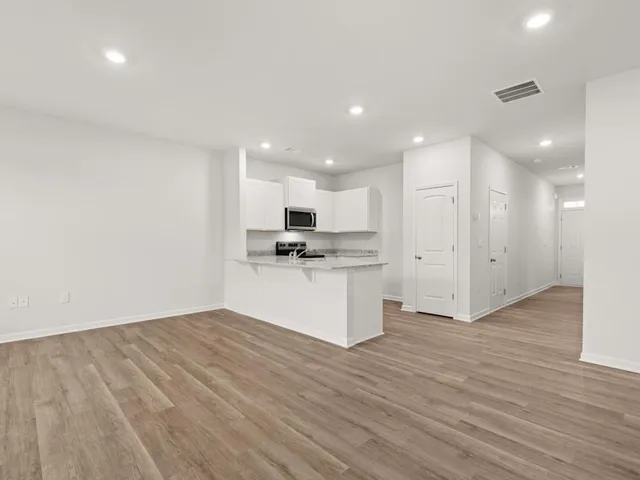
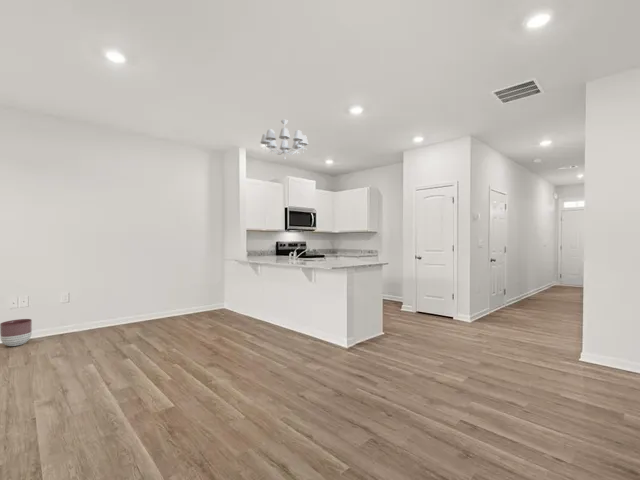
+ planter (16, 333)
+ chandelier (284, 140)
